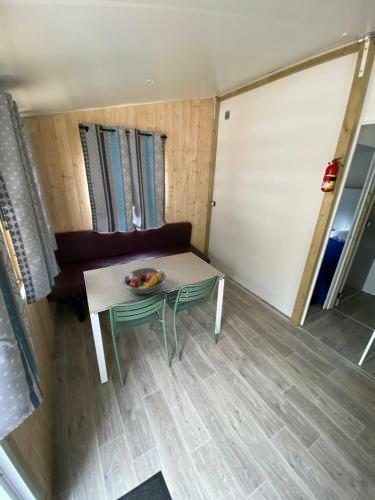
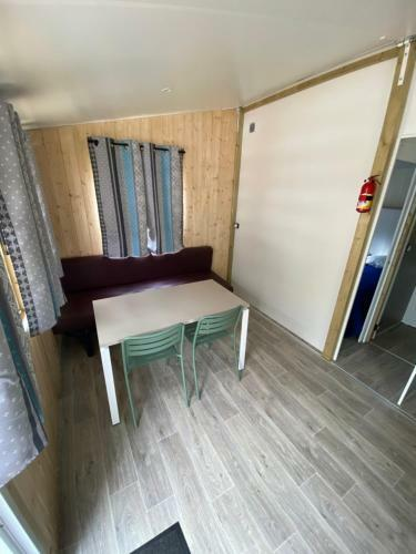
- fruit bowl (145, 281)
